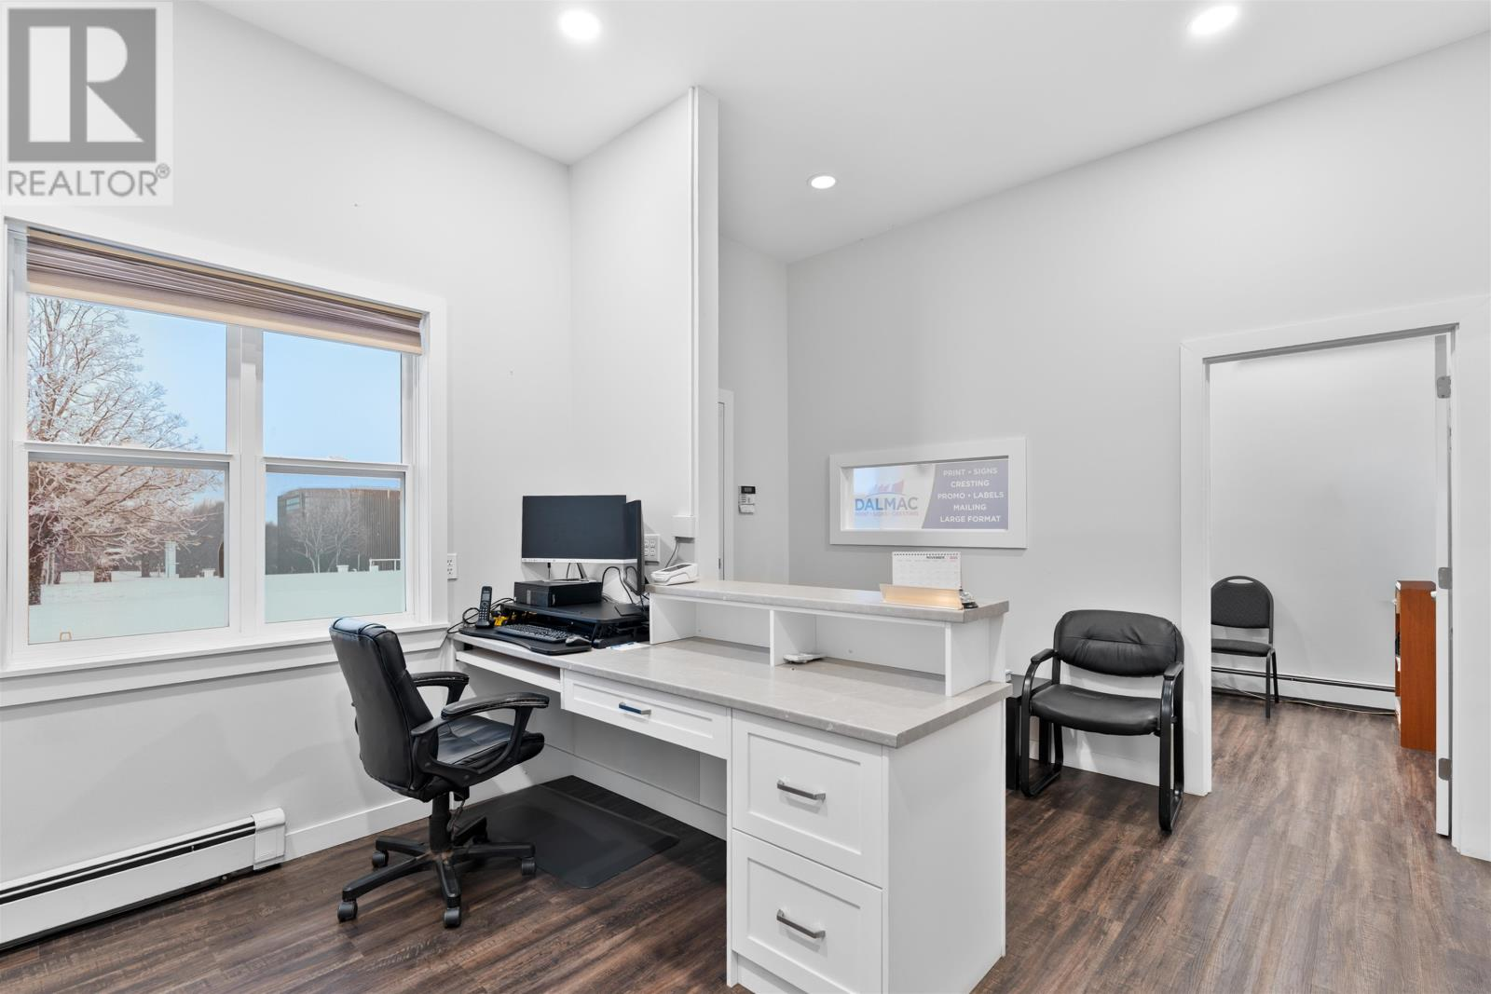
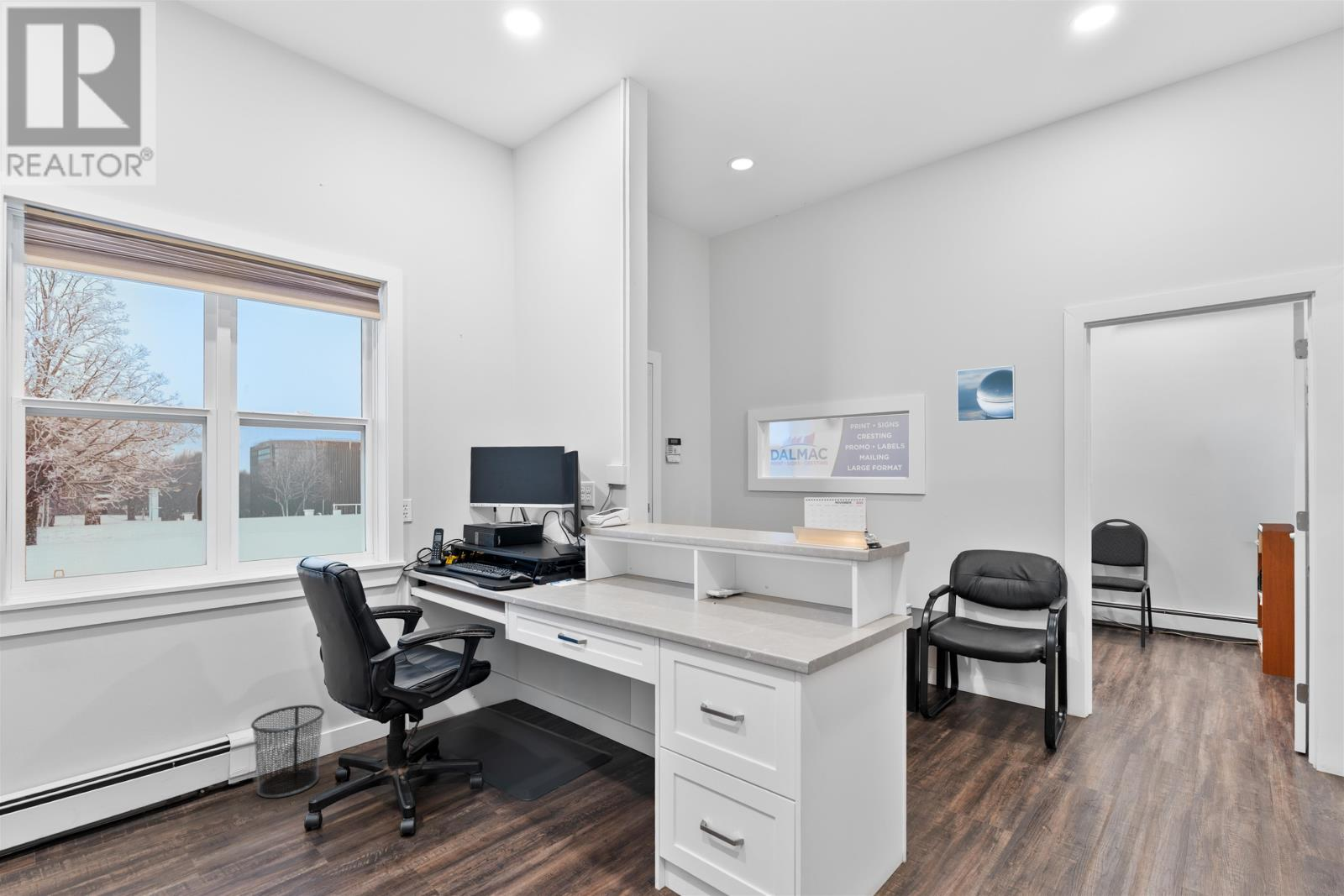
+ waste bin (289, 750)
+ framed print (985, 394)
